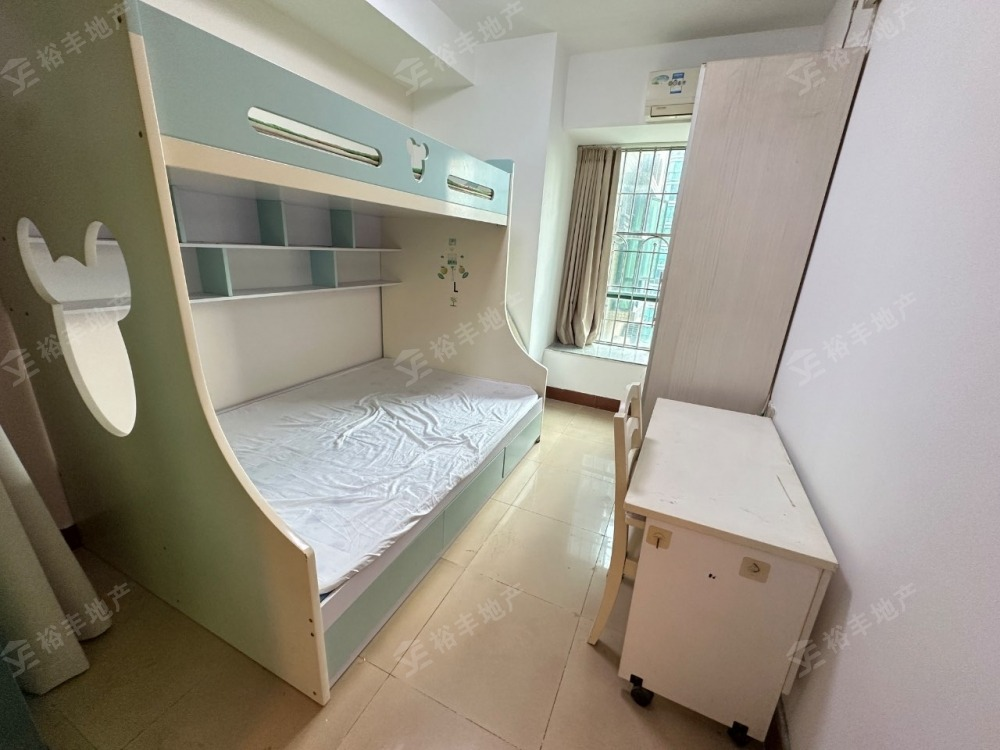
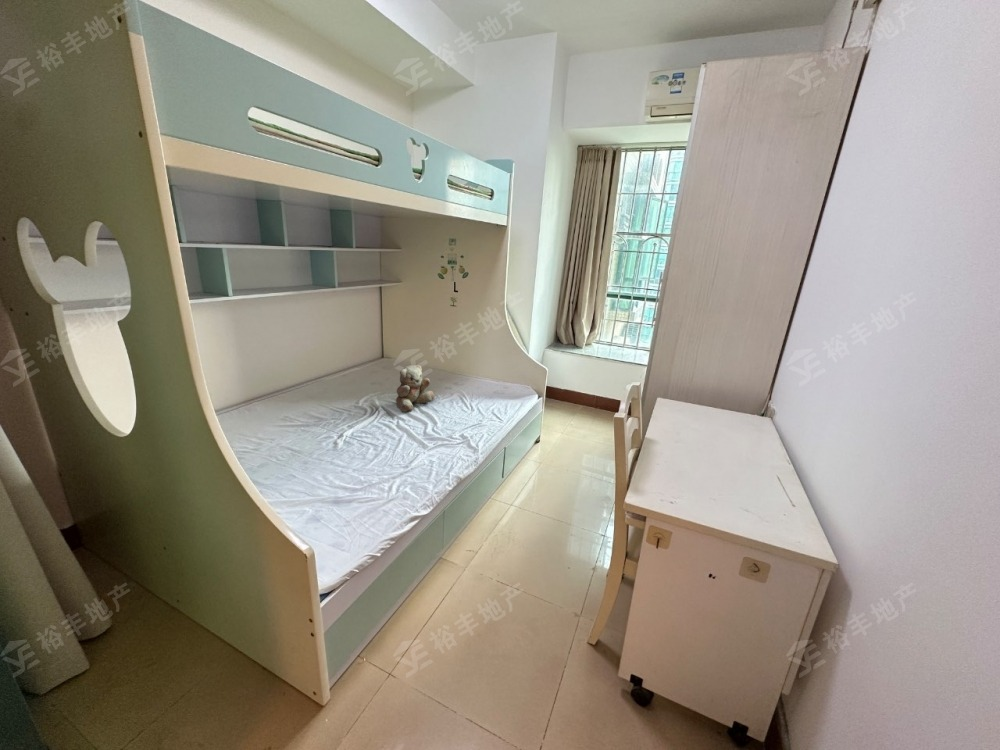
+ teddy bear (415, 386)
